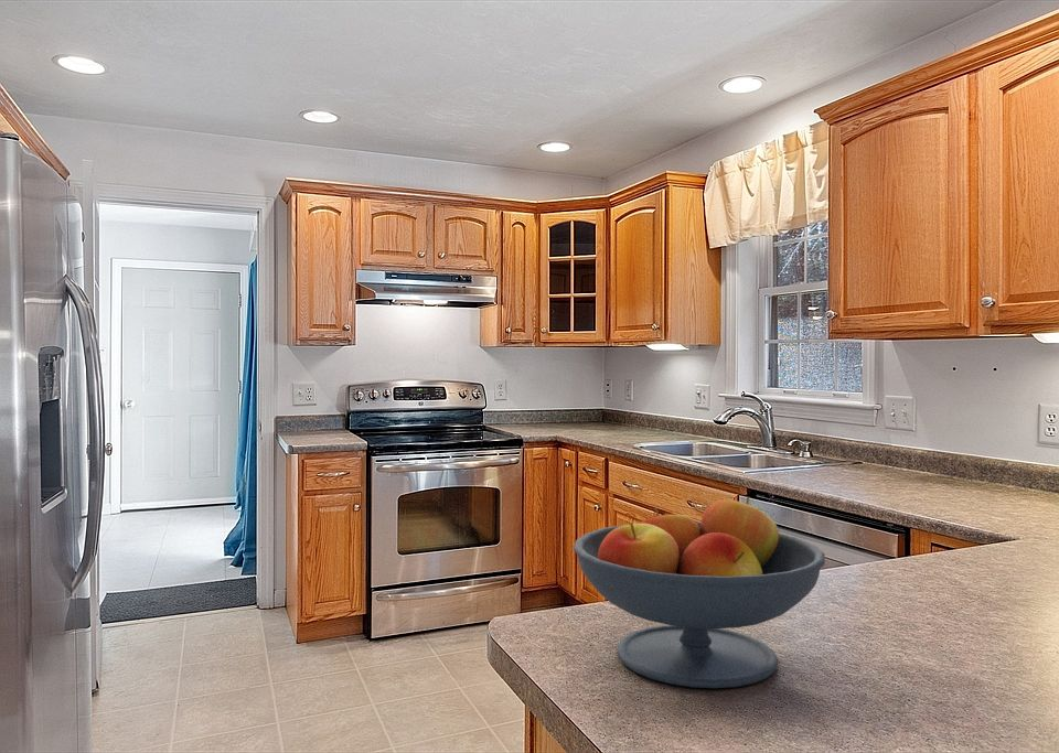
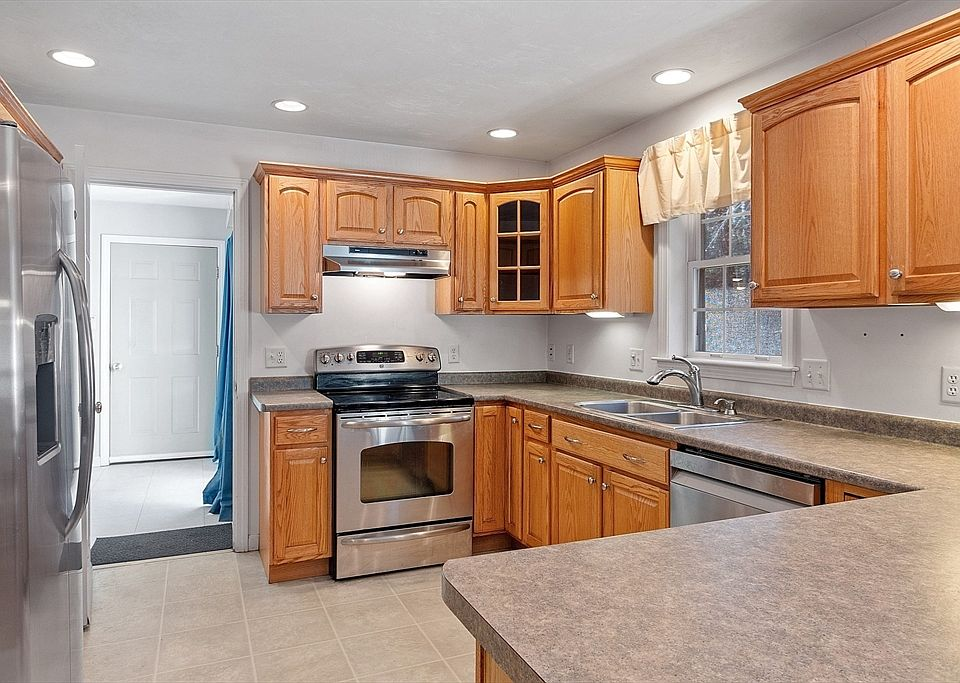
- fruit bowl (695, 581)
